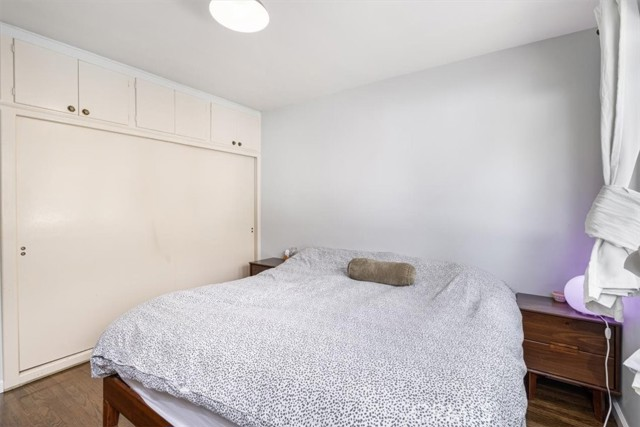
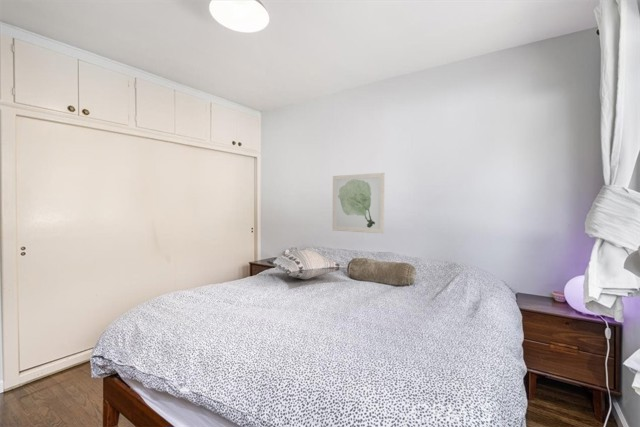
+ decorative pillow (303, 264)
+ wall art (357, 203)
